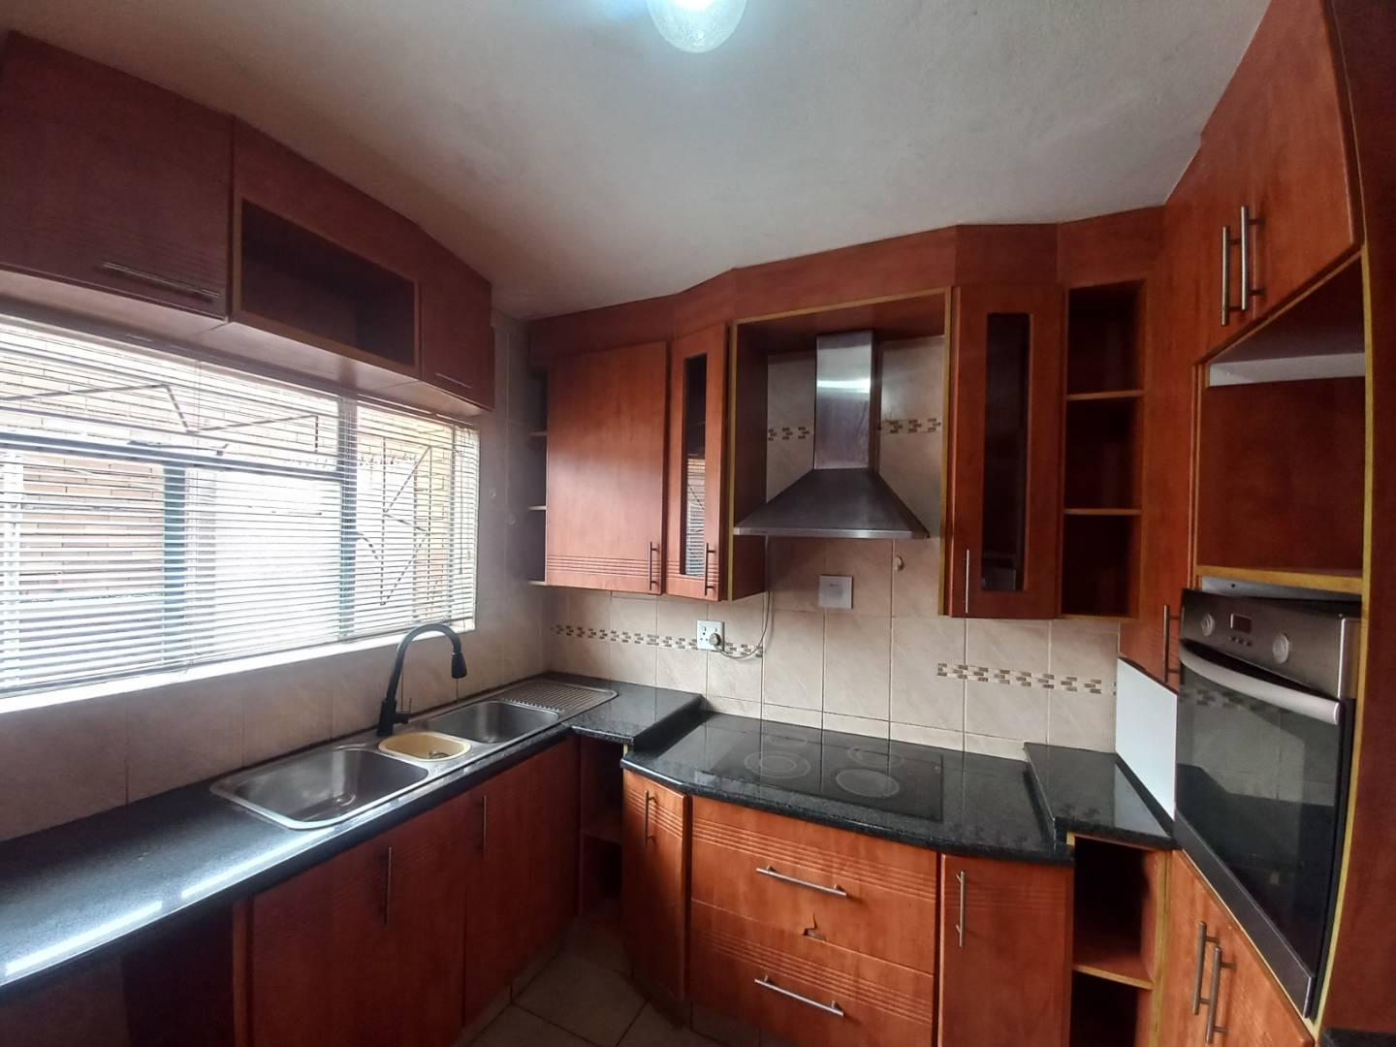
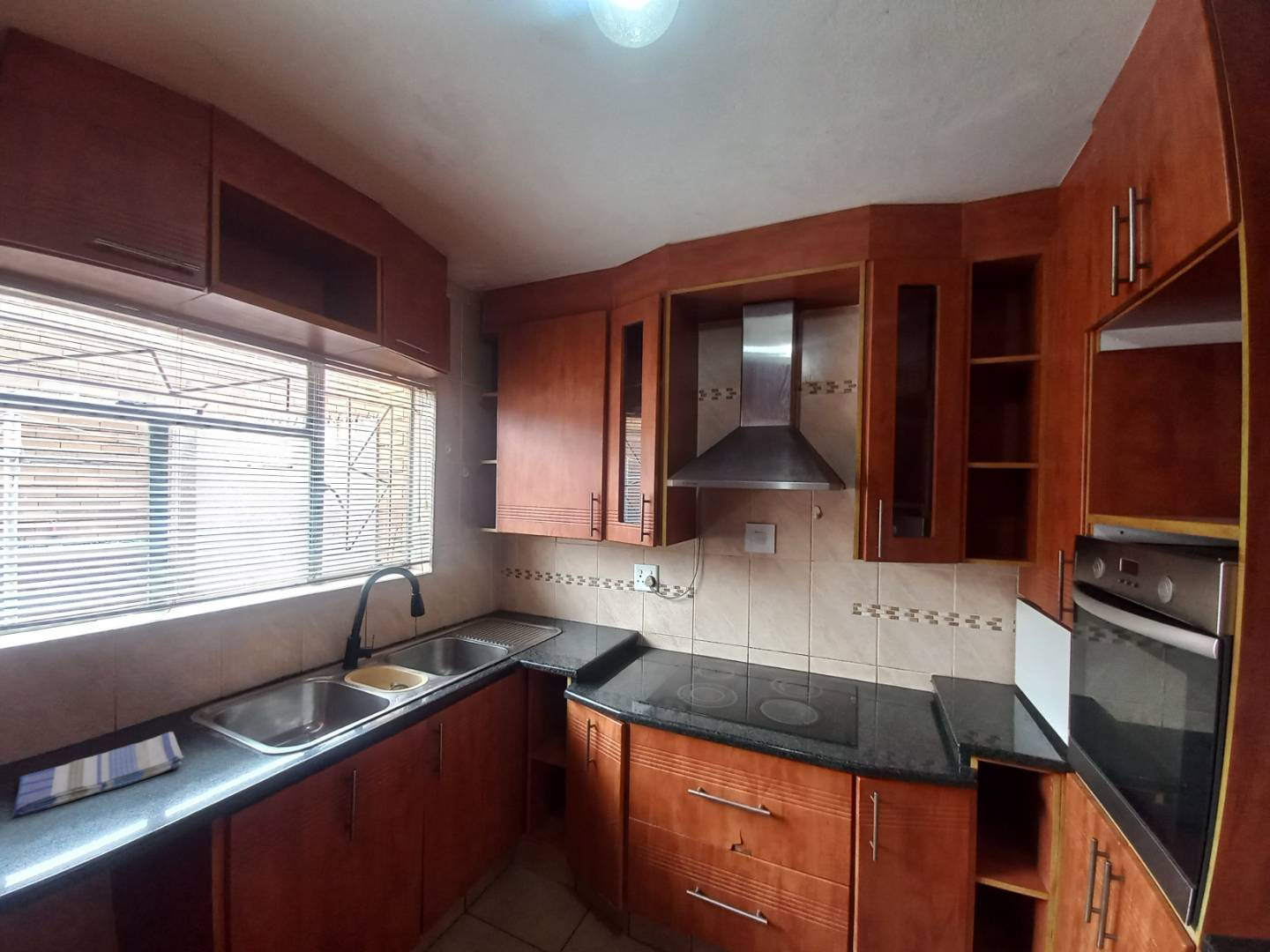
+ dish towel (104, 768)
